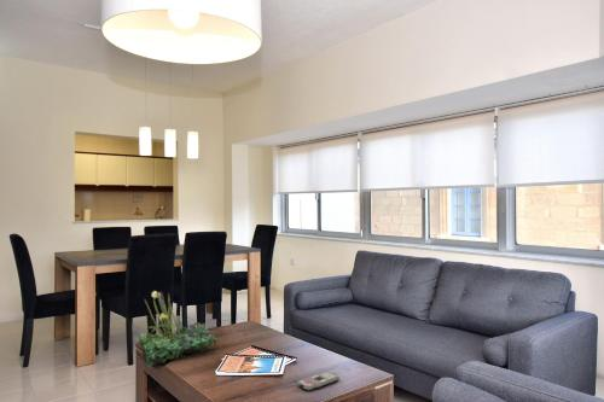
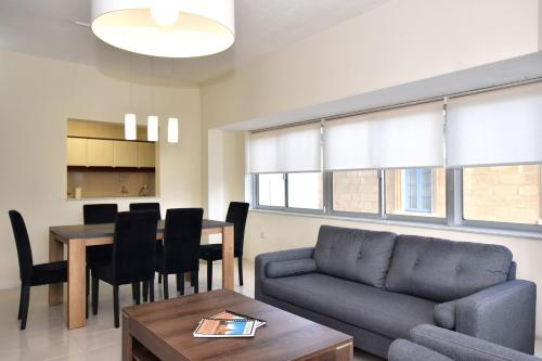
- remote control (319, 380)
- plant (175, 320)
